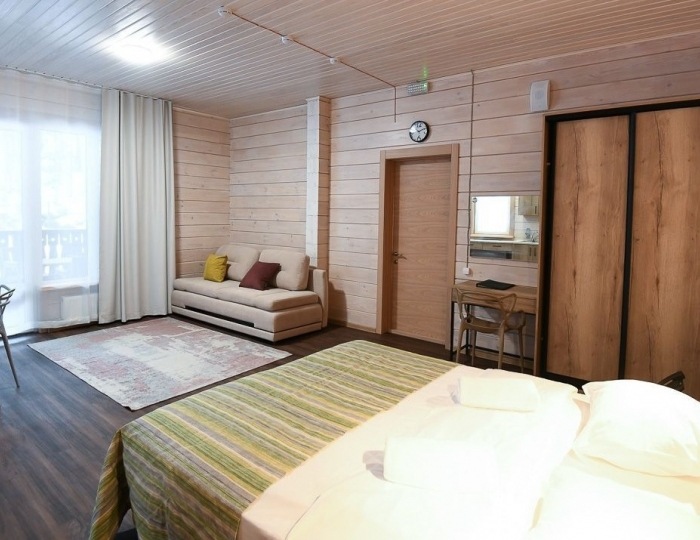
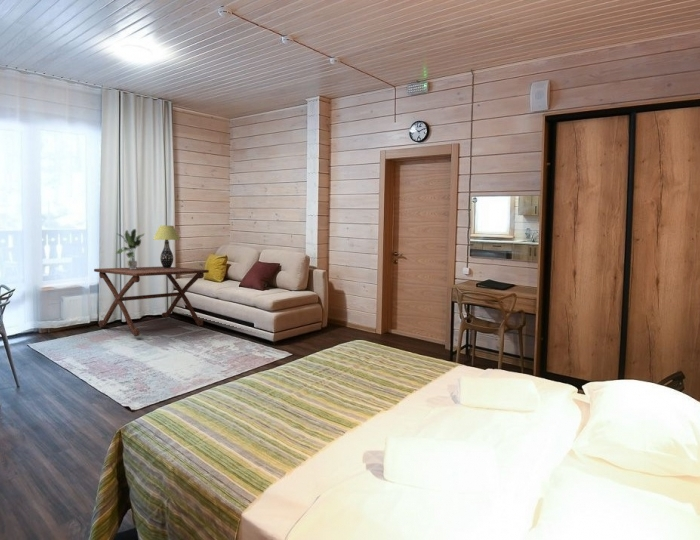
+ potted plant (129, 248)
+ side table (152, 297)
+ table lamp (166, 246)
